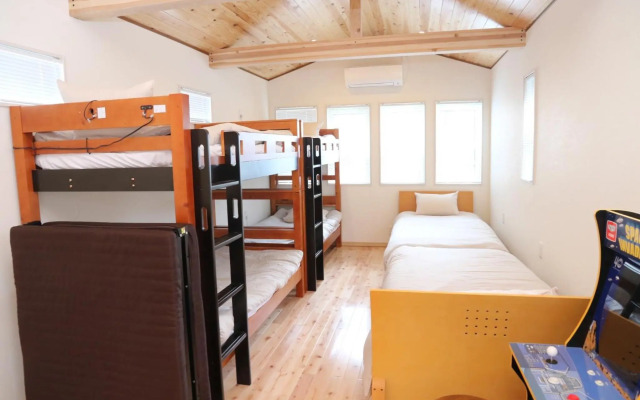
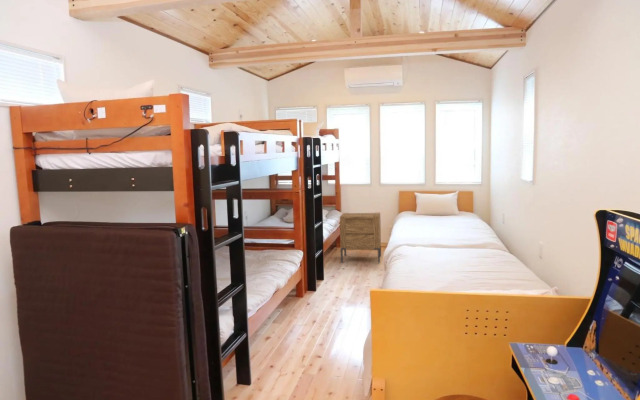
+ nightstand (360, 237)
